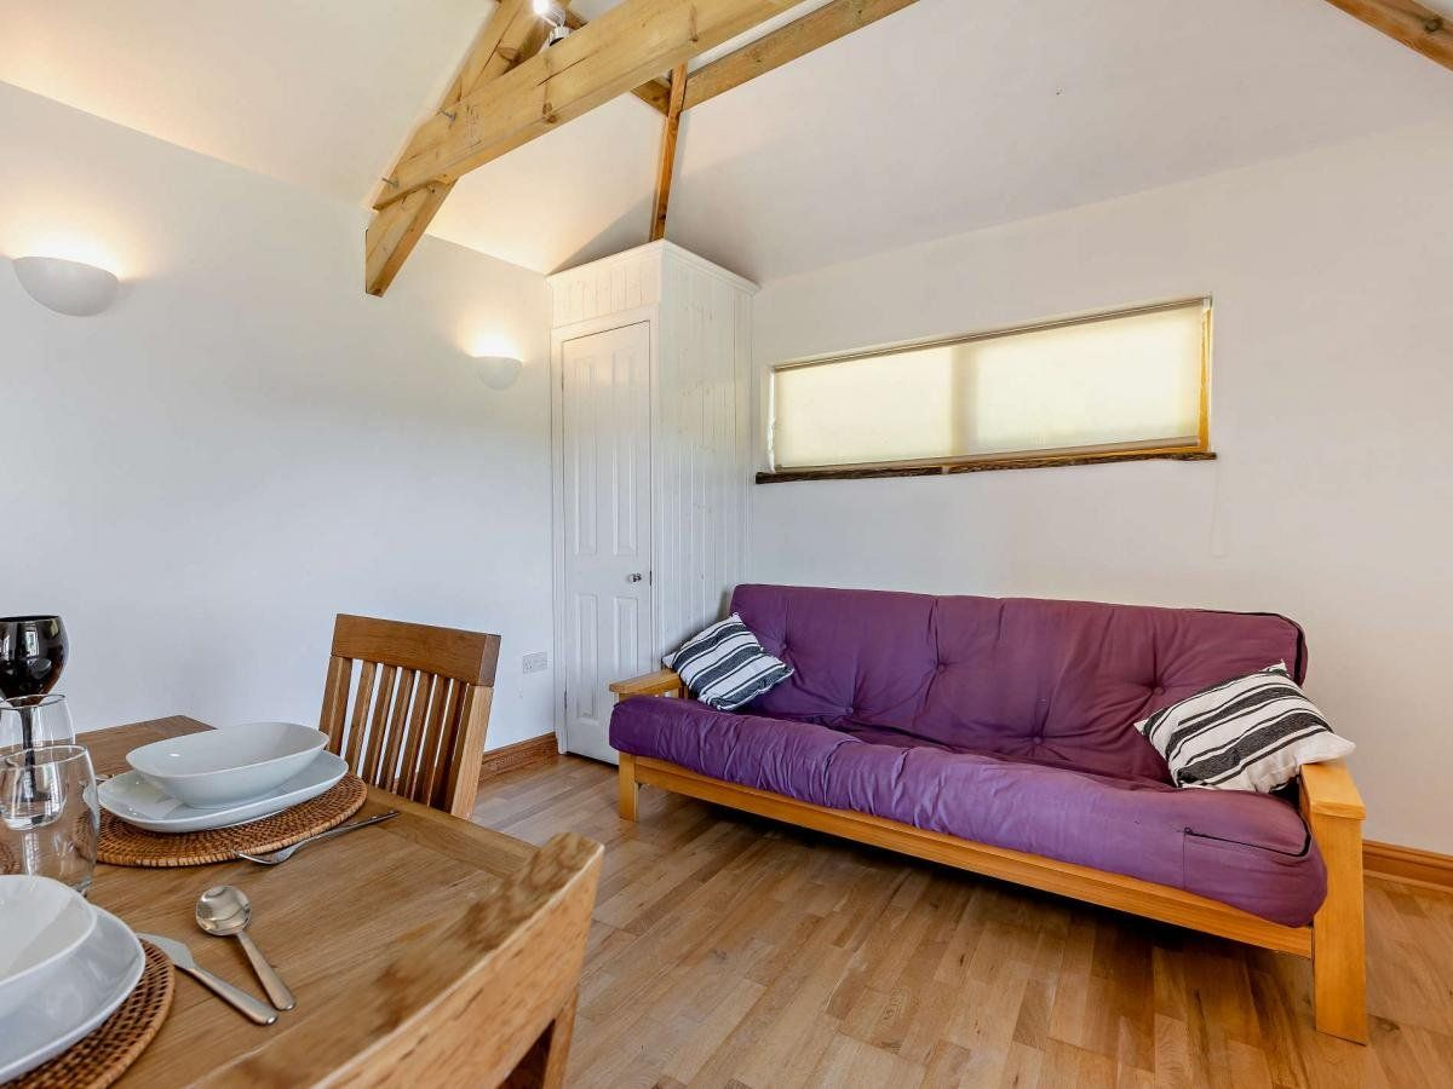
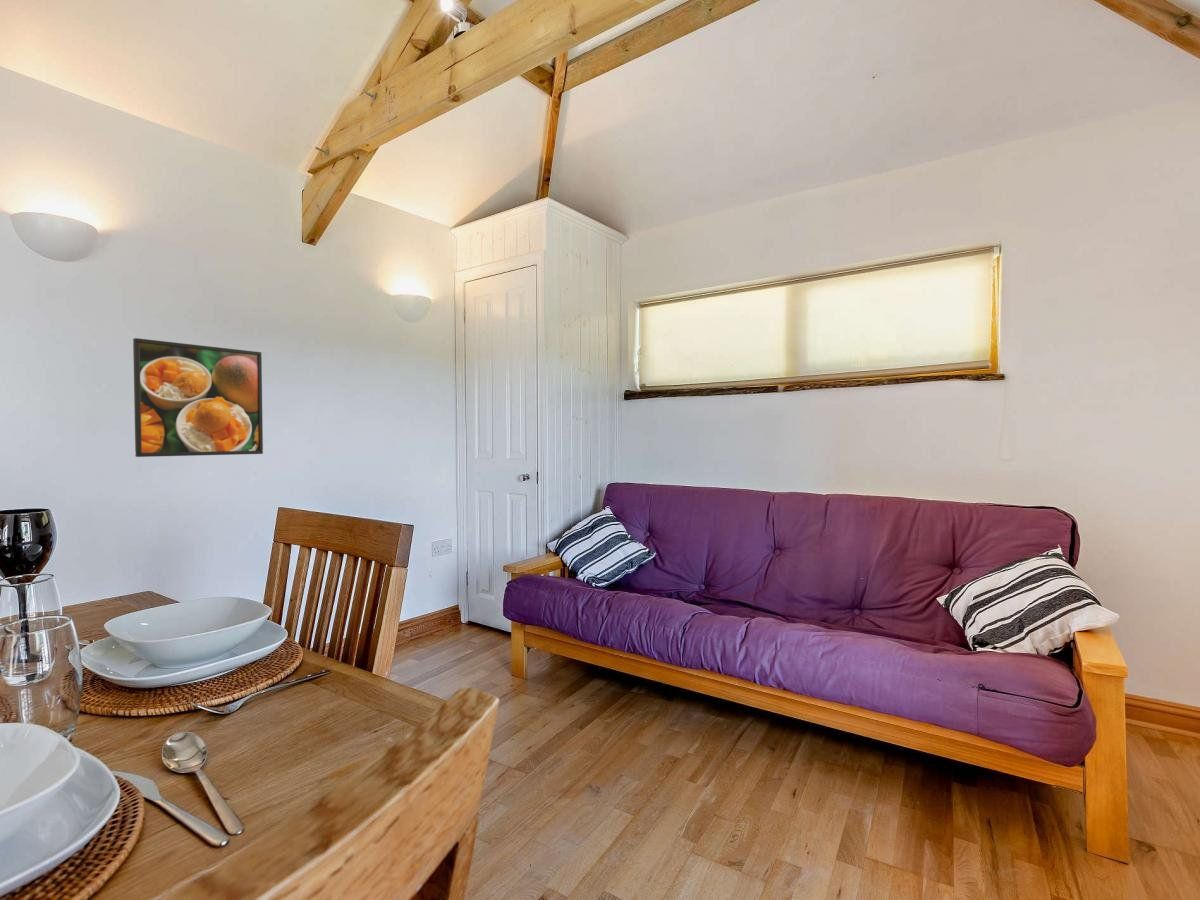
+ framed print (203, 400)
